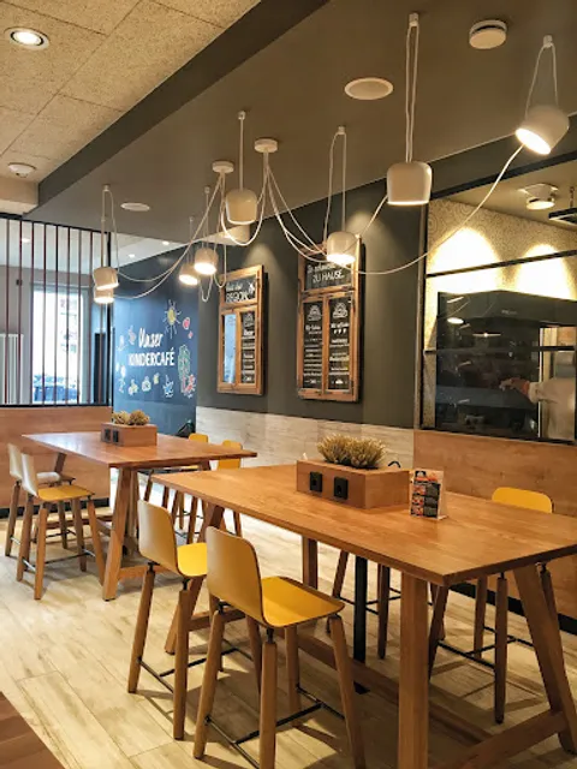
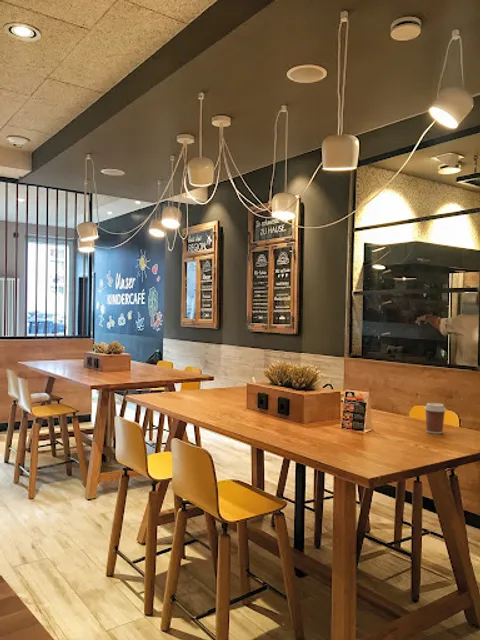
+ coffee cup (434, 418)
